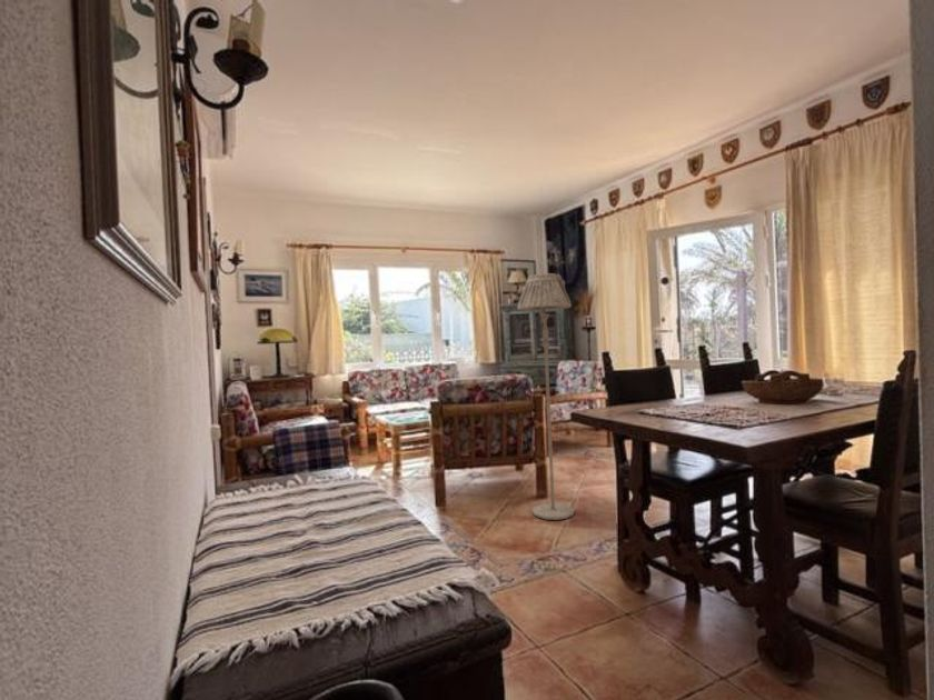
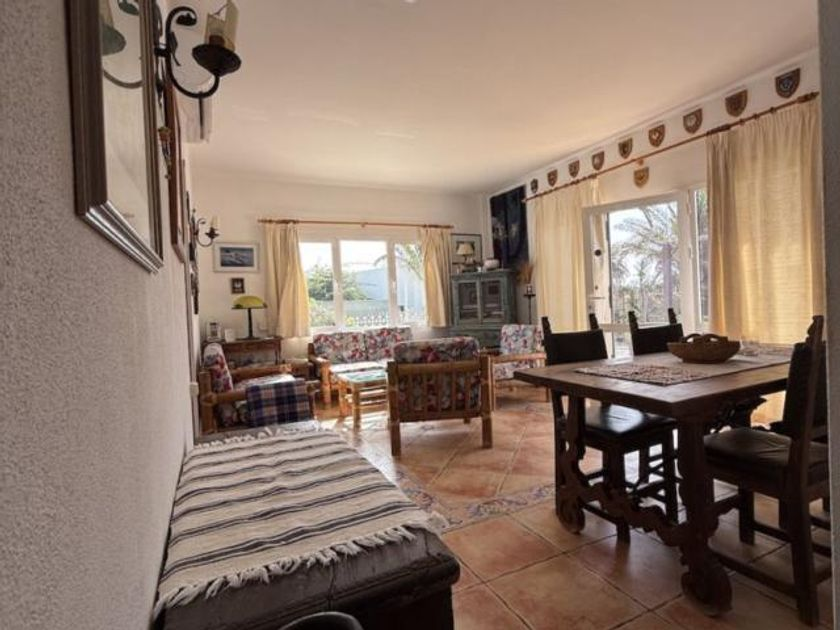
- floor lamp (547, 393)
